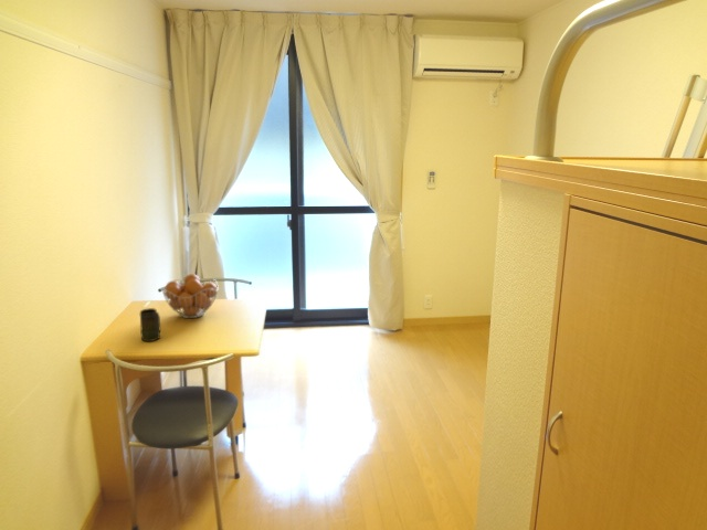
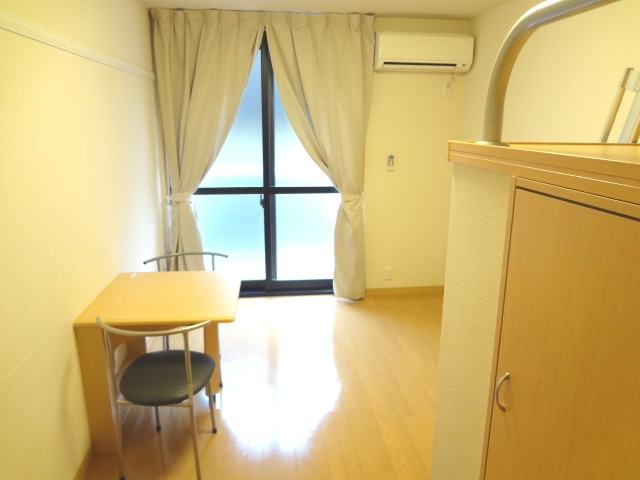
- mug (151, 325)
- fruit basket (191, 295)
